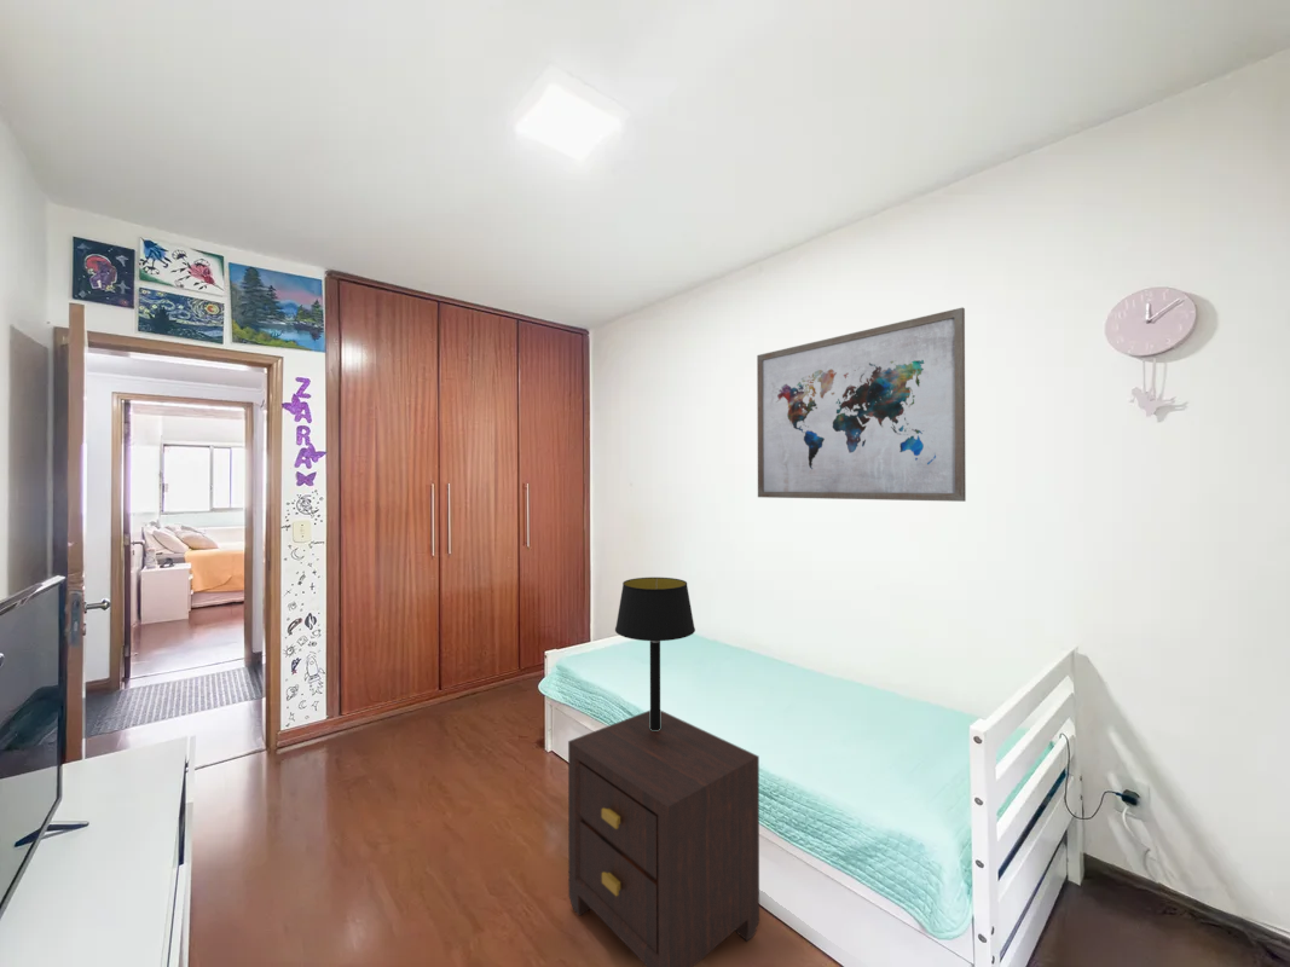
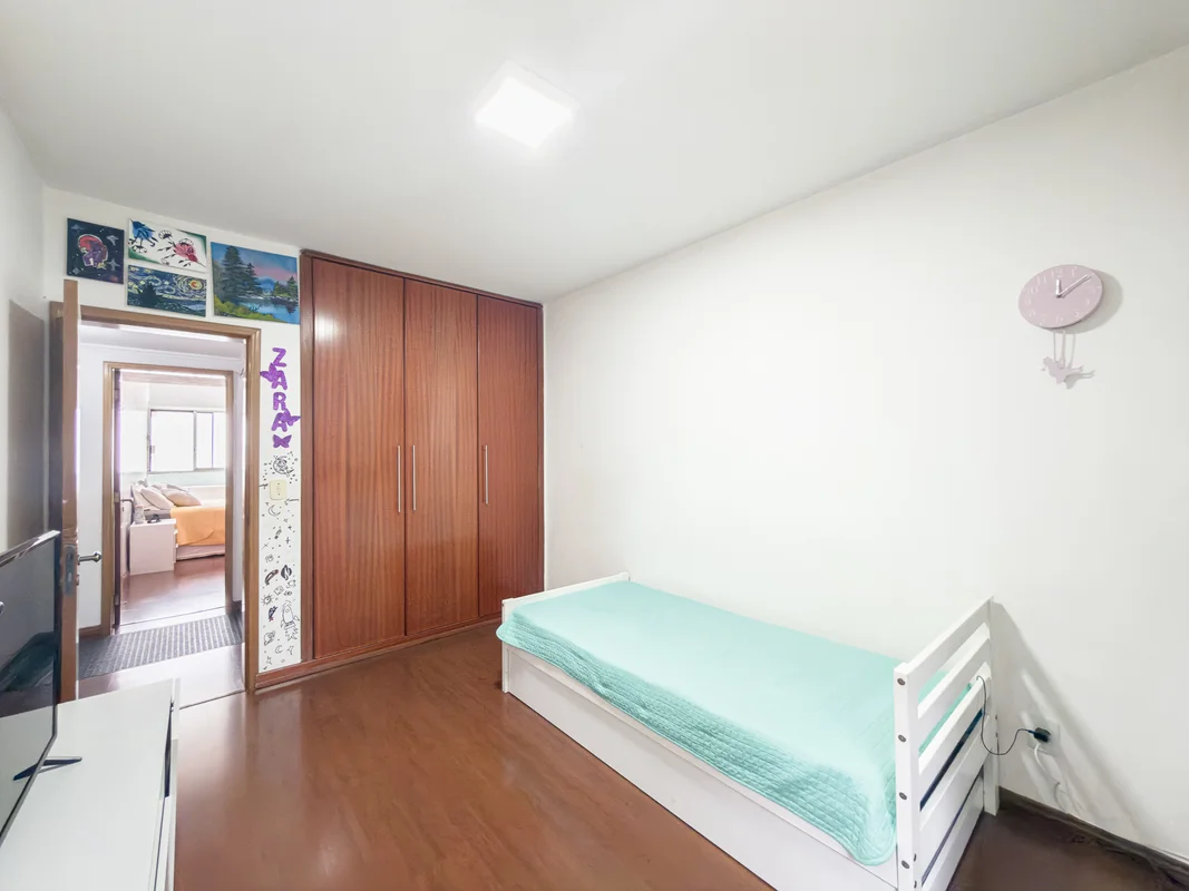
- table lamp (654, 654)
- nightstand (659, 835)
- wall art (845, 417)
